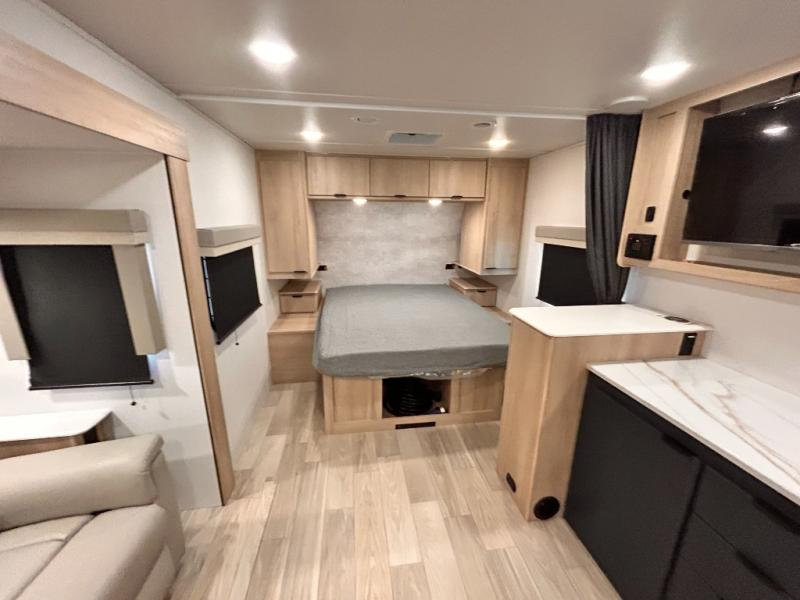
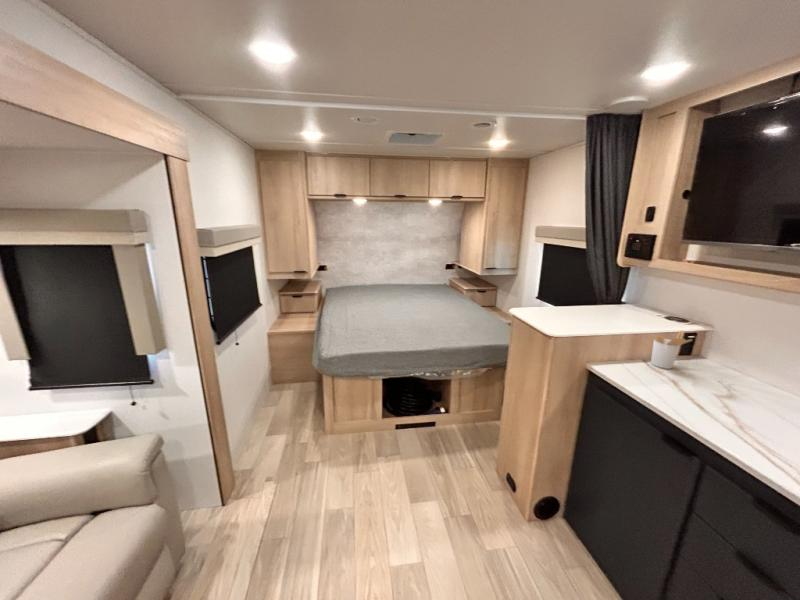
+ utensil holder (669, 349)
